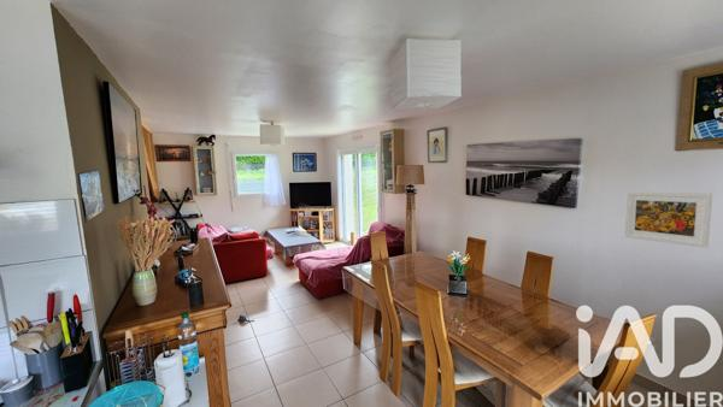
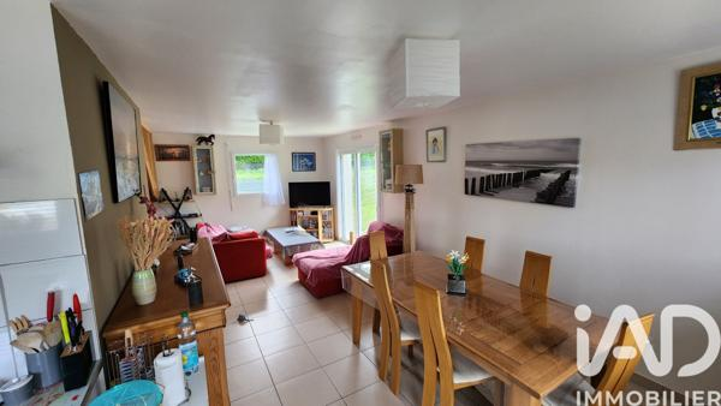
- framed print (663, 217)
